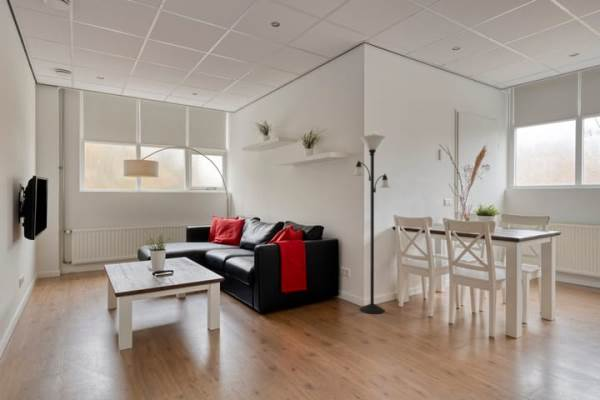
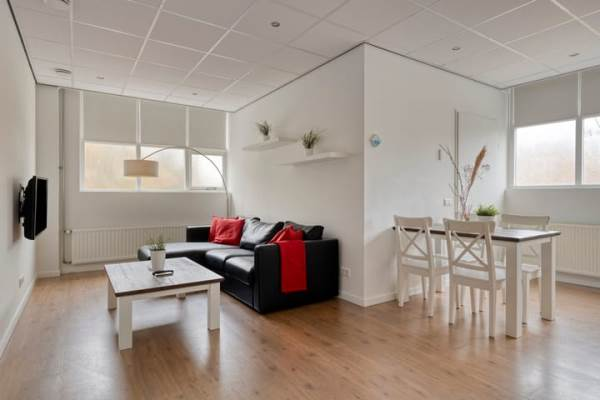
- floor lamp (372, 223)
